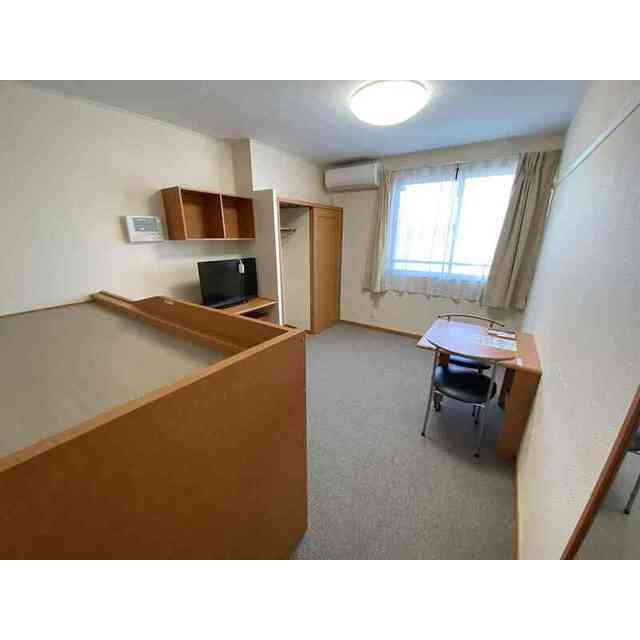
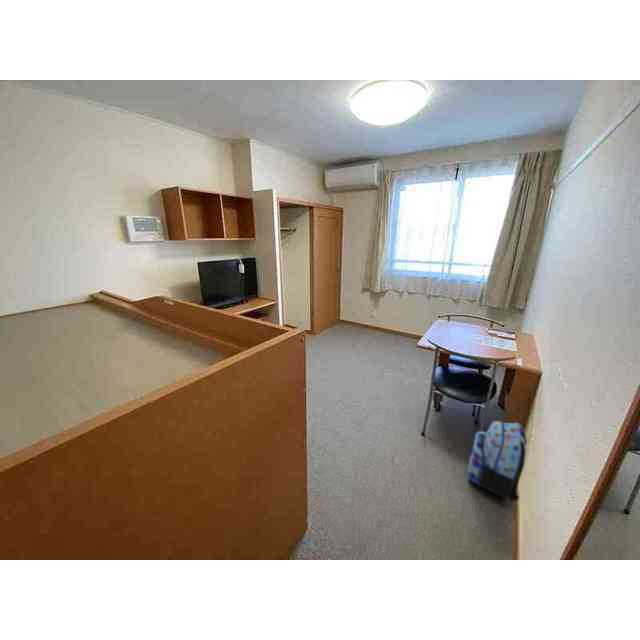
+ backpack (497, 451)
